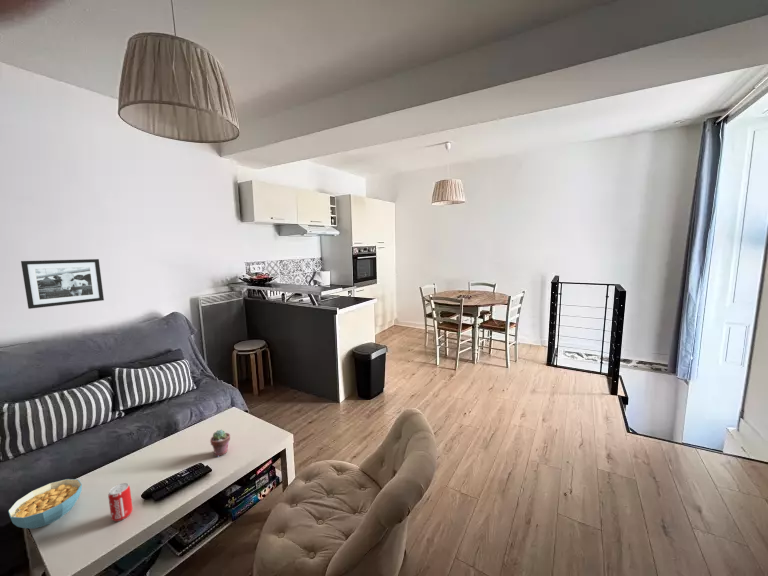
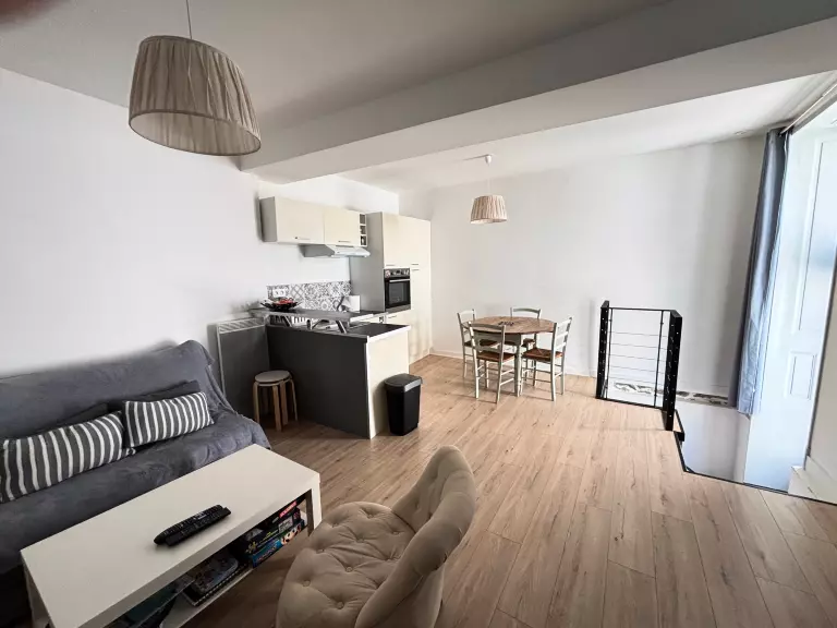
- cereal bowl (48, 508)
- picture frame (65, 282)
- potted succulent (220, 441)
- beverage can (120, 502)
